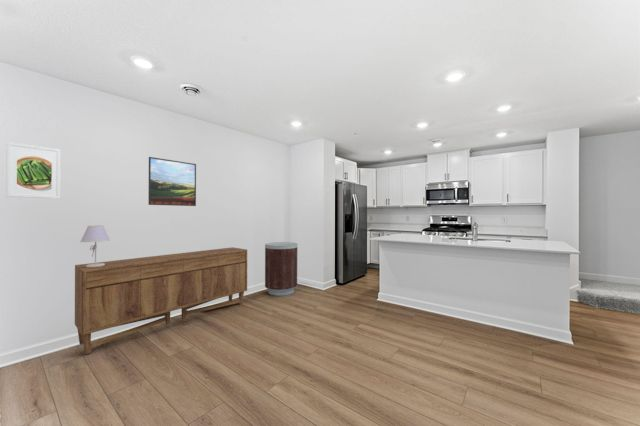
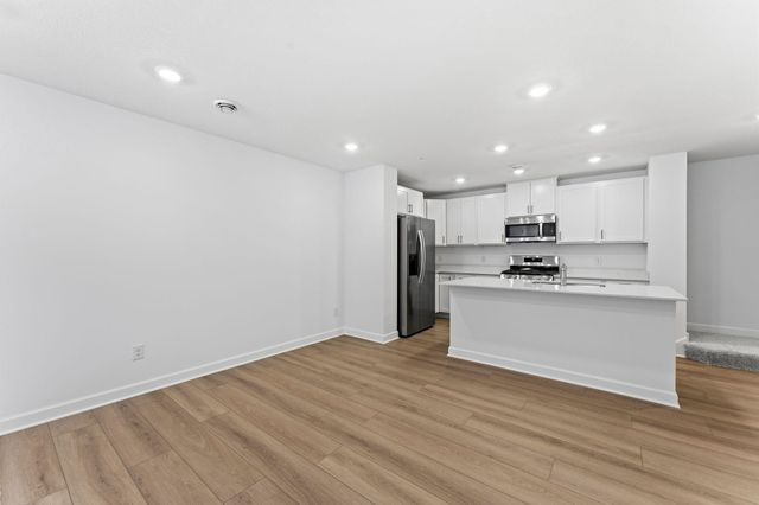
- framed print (34, 171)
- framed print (173, 183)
- table lamp (95, 245)
- trash can (281, 267)
- sideboard (176, 288)
